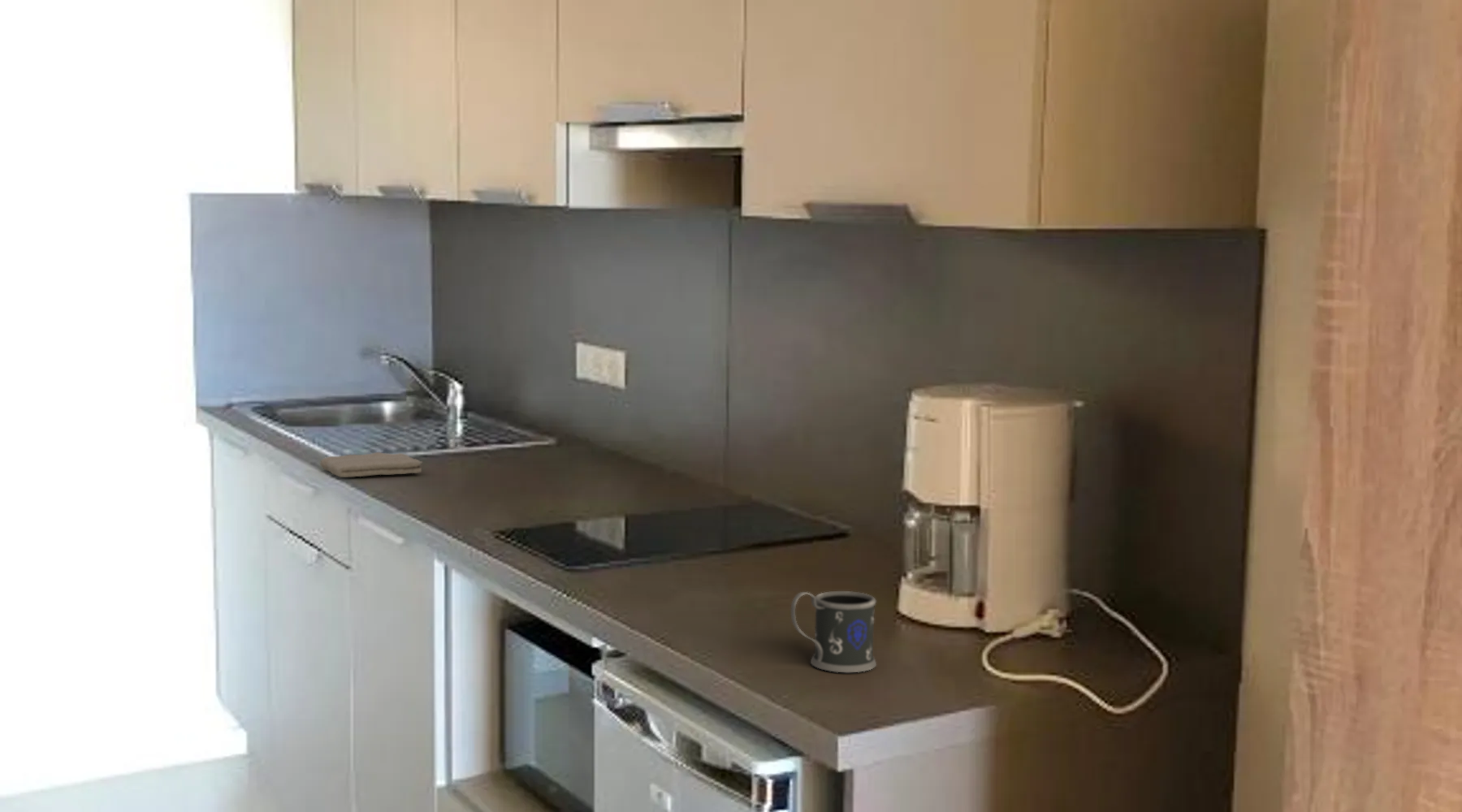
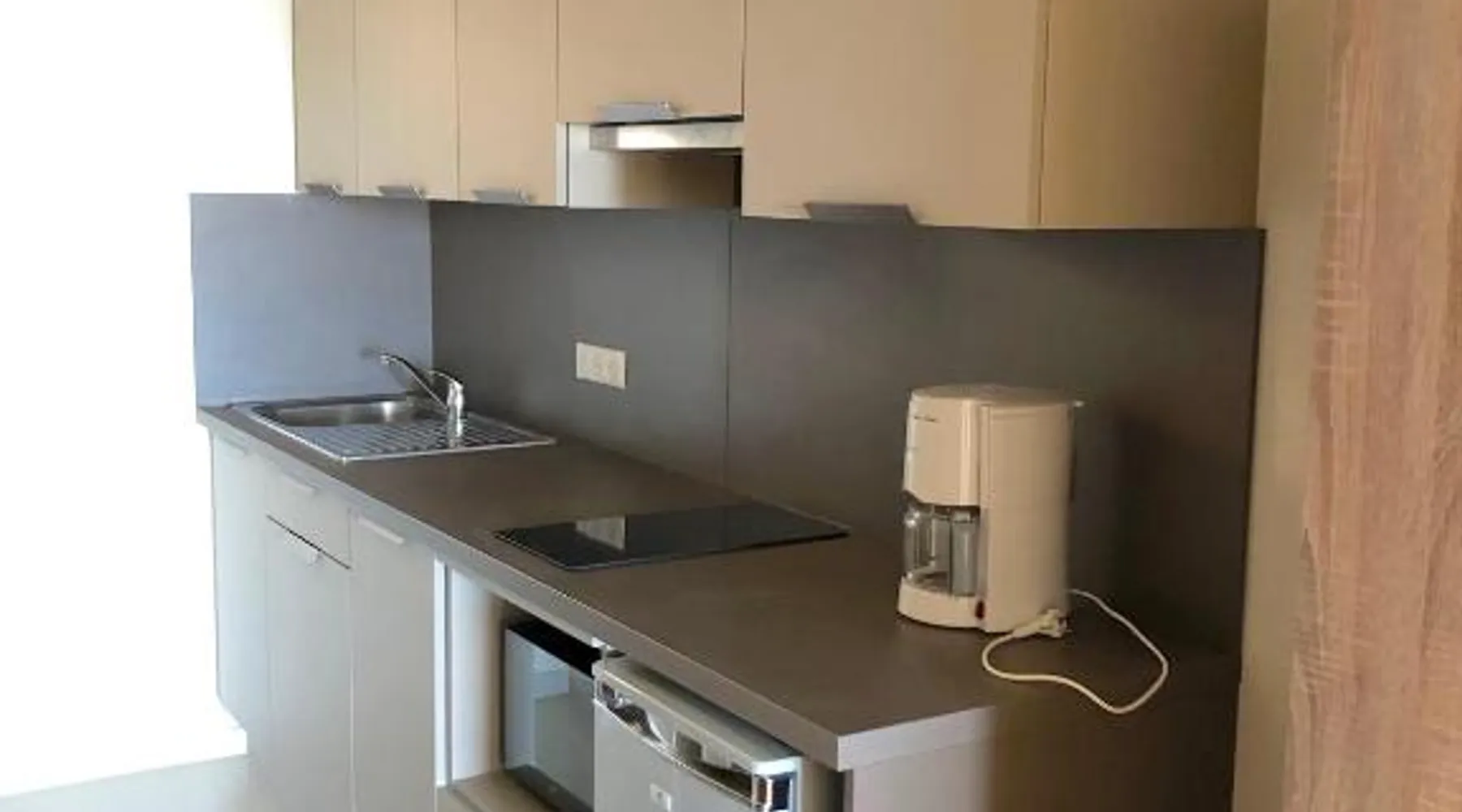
- washcloth (372, 464)
- mug (831, 627)
